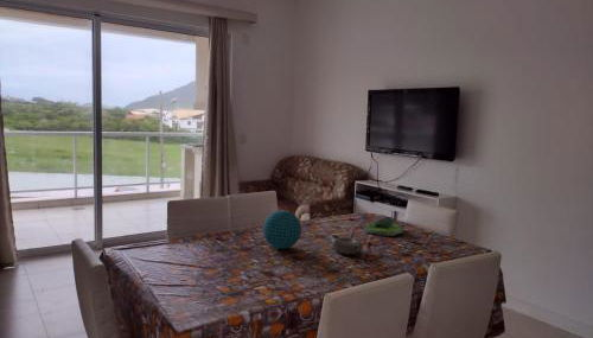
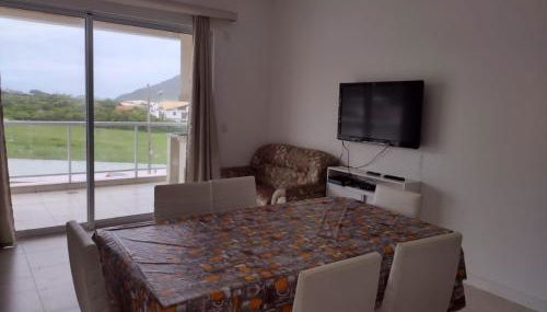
- plant pot (383, 224)
- bowl (346, 243)
- decorative ball (281, 229)
